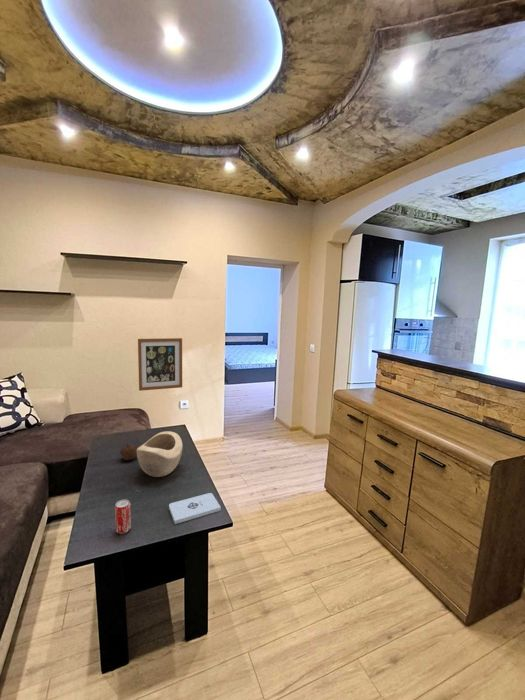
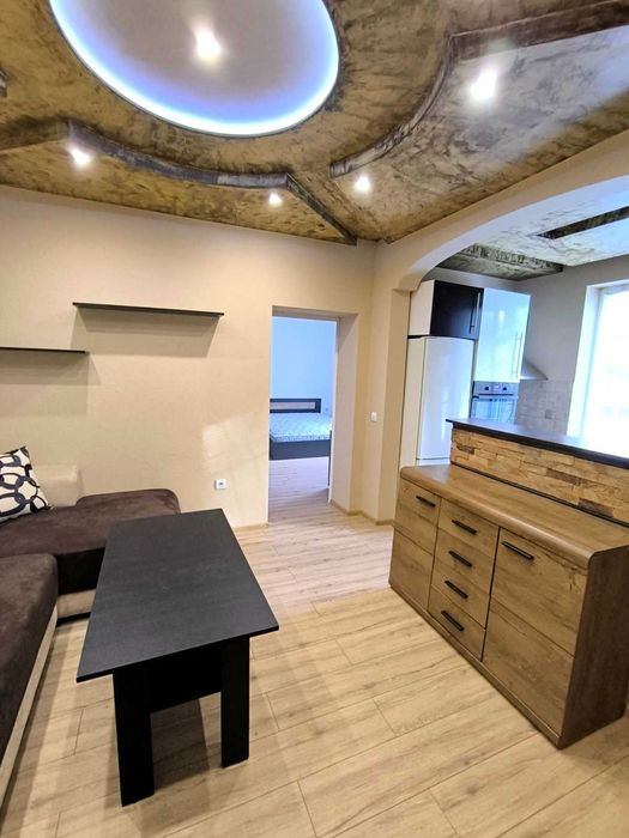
- decorative bowl (160, 455)
- wall art (160, 364)
- fruit (129, 451)
- notepad (194, 507)
- beverage can (123, 516)
